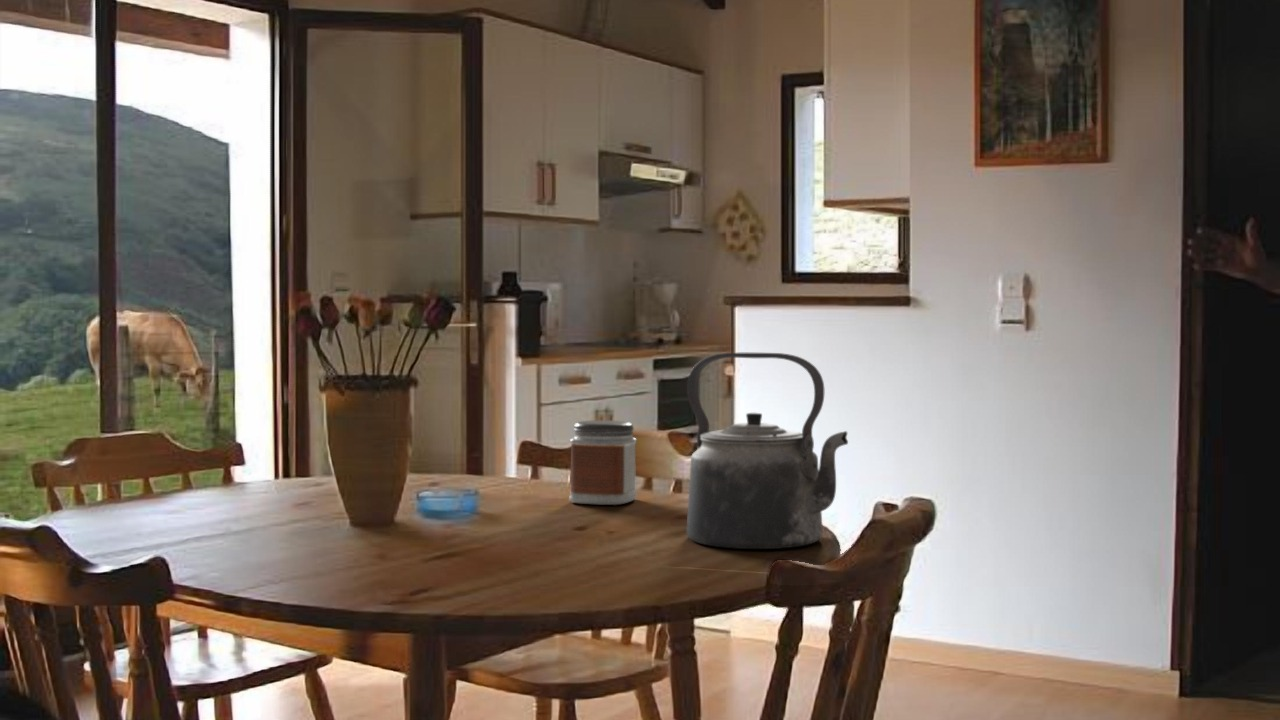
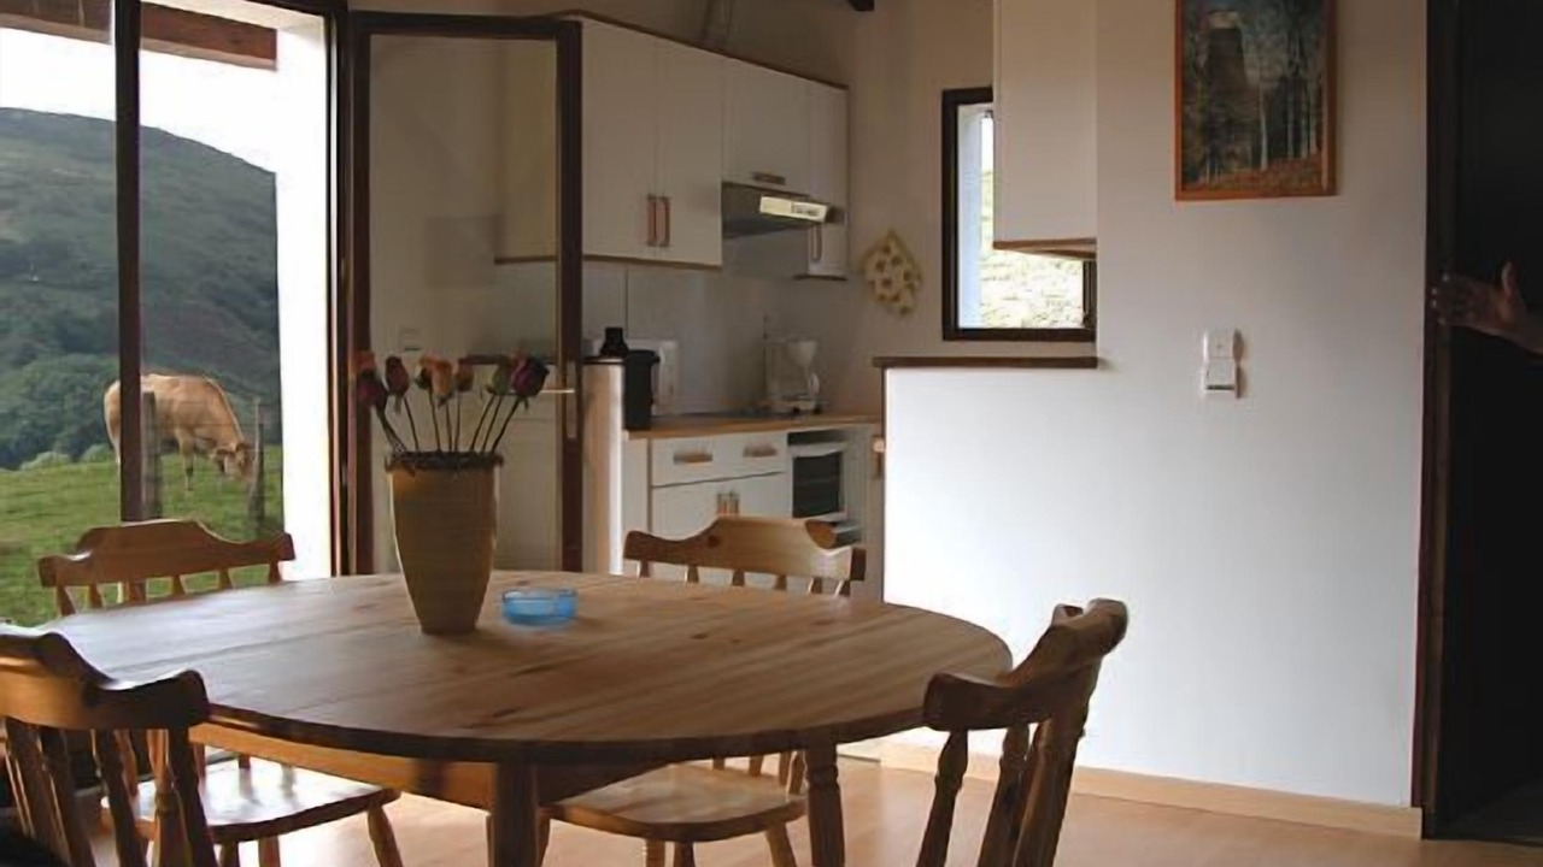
- kettle (766, 446)
- jar (603, 461)
